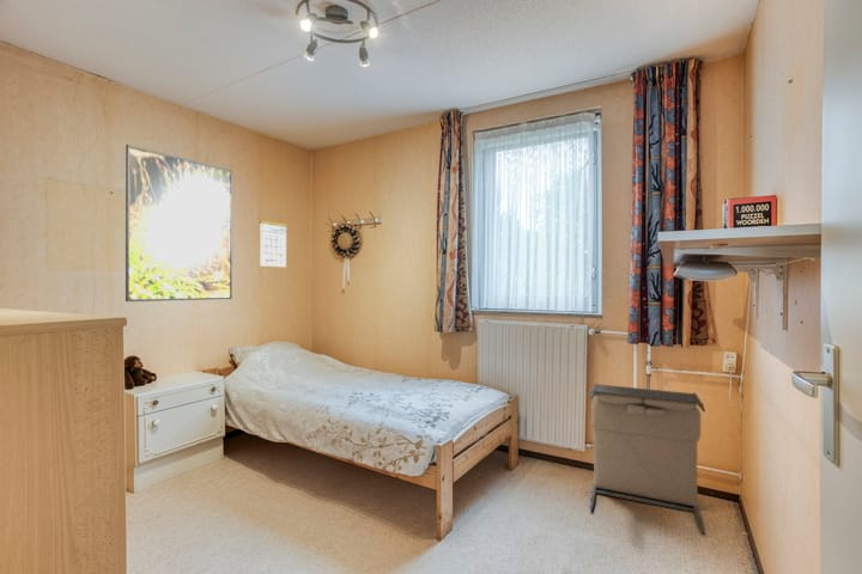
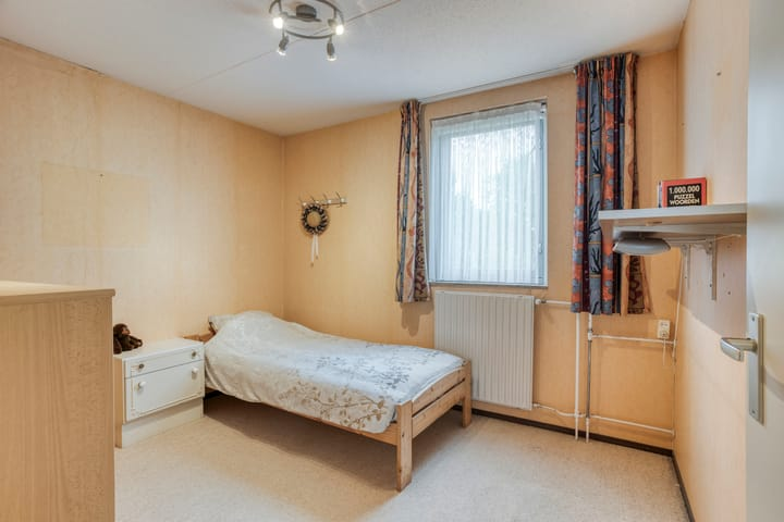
- laundry hamper (643, 451)
- calendar (273, 239)
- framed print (183, 228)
